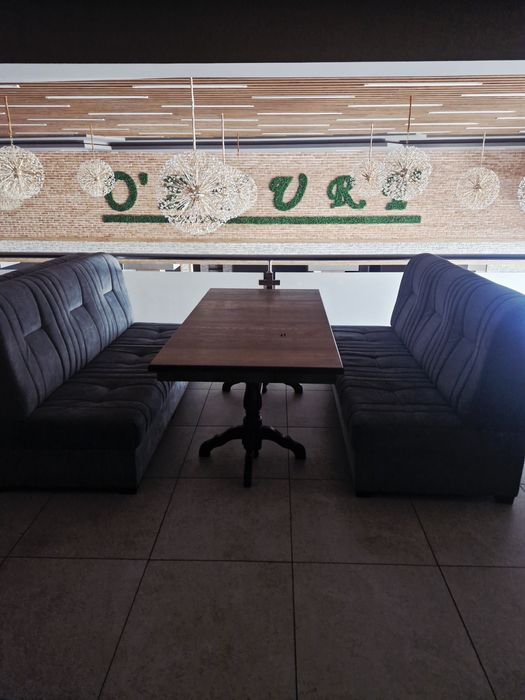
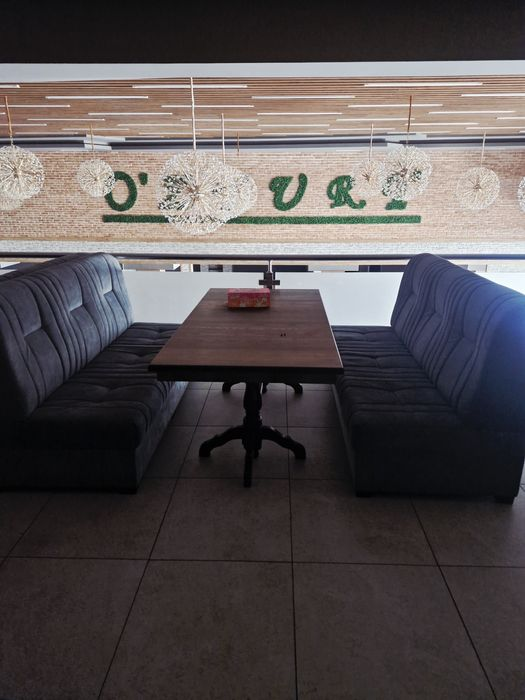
+ tissue box (248, 297)
